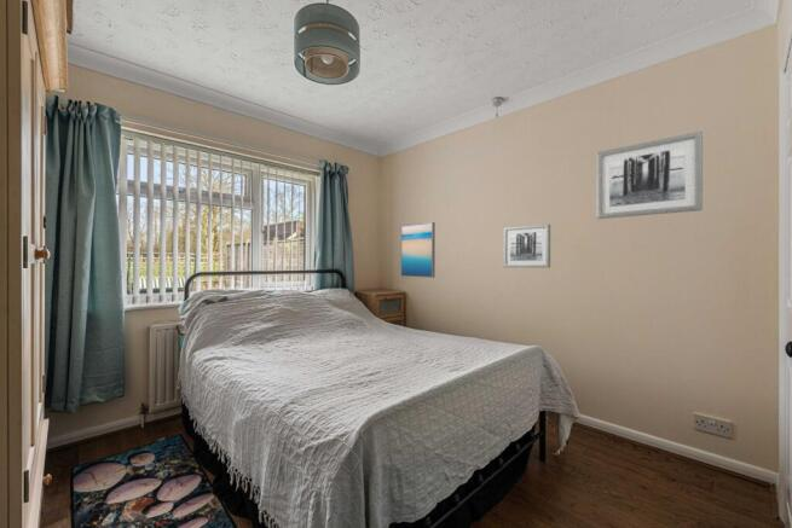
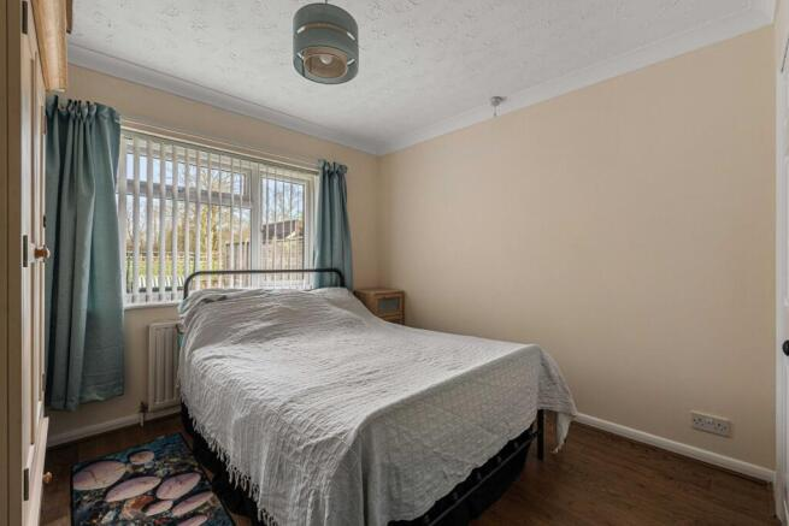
- wall art (525, 246)
- wall art (416, 250)
- wall art (644, 179)
